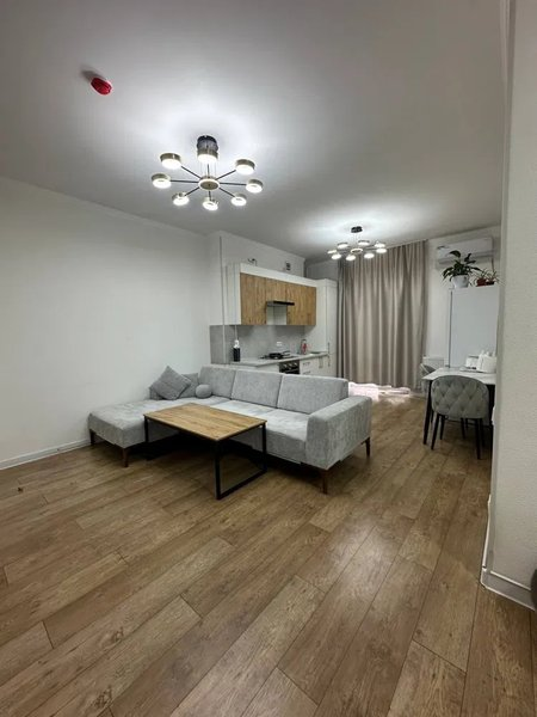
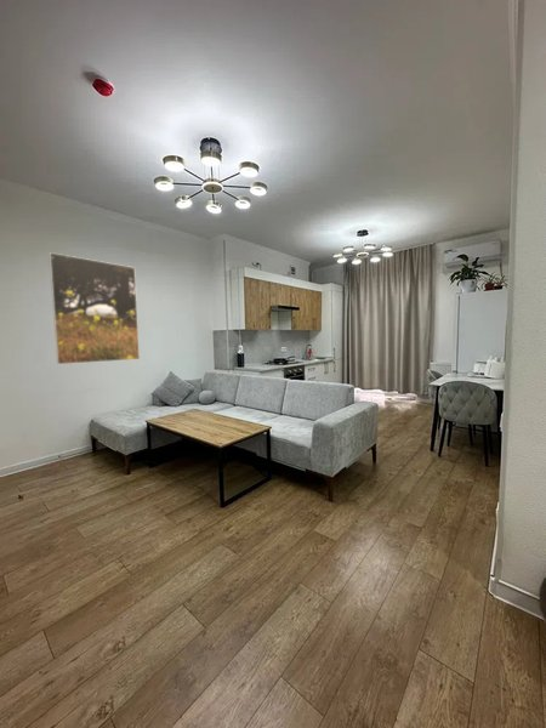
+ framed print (98, 312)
